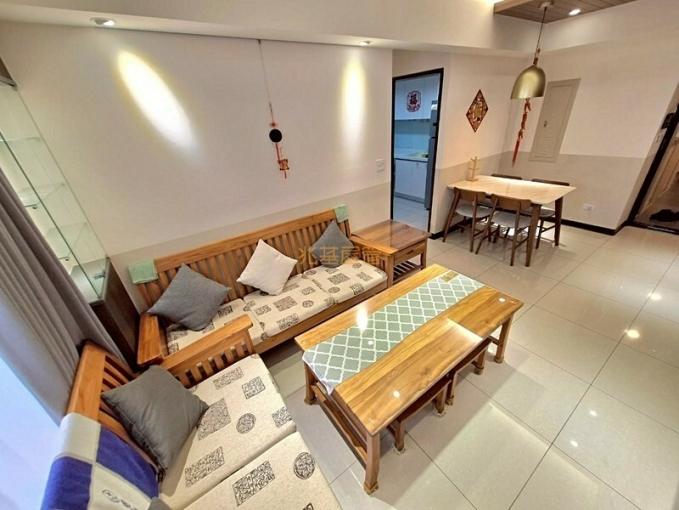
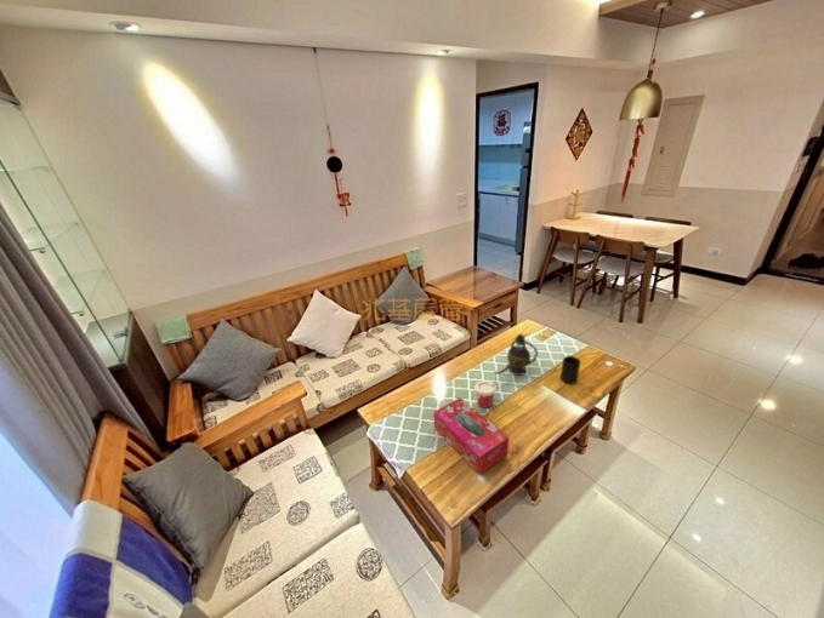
+ tissue box (468, 433)
+ teapot (513, 354)
+ cup (569, 370)
+ cup (484, 394)
